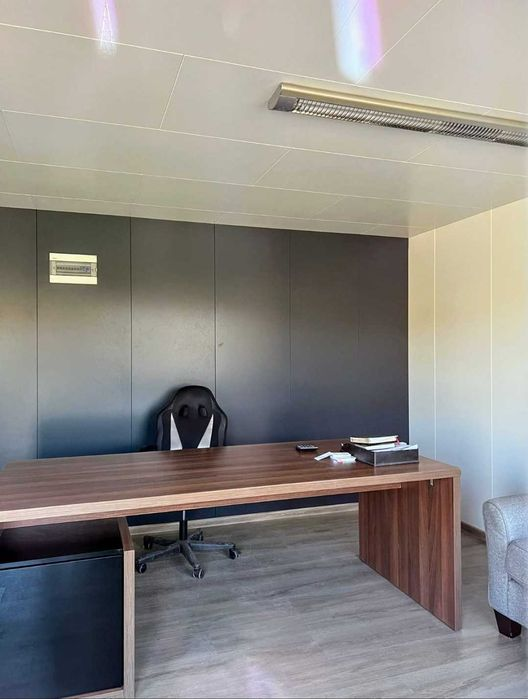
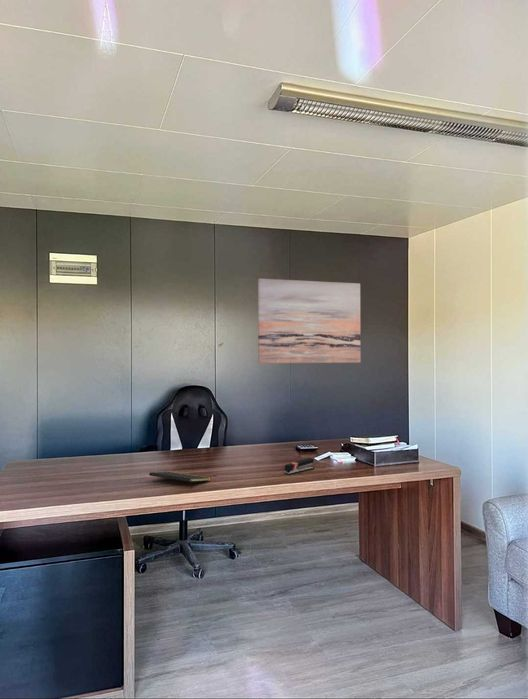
+ notepad (180, 476)
+ wall art (310, 322)
+ stapler (299, 465)
